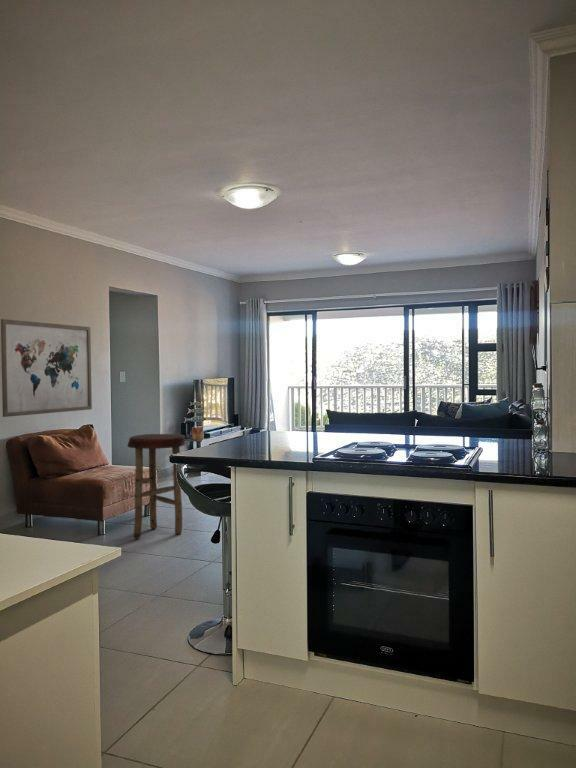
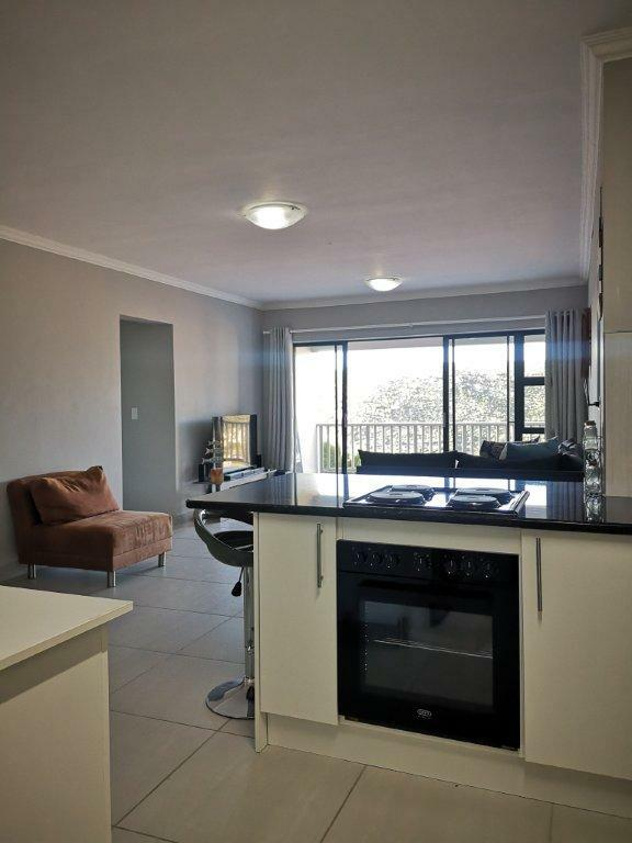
- stool (156, 485)
- wall art (50, 368)
